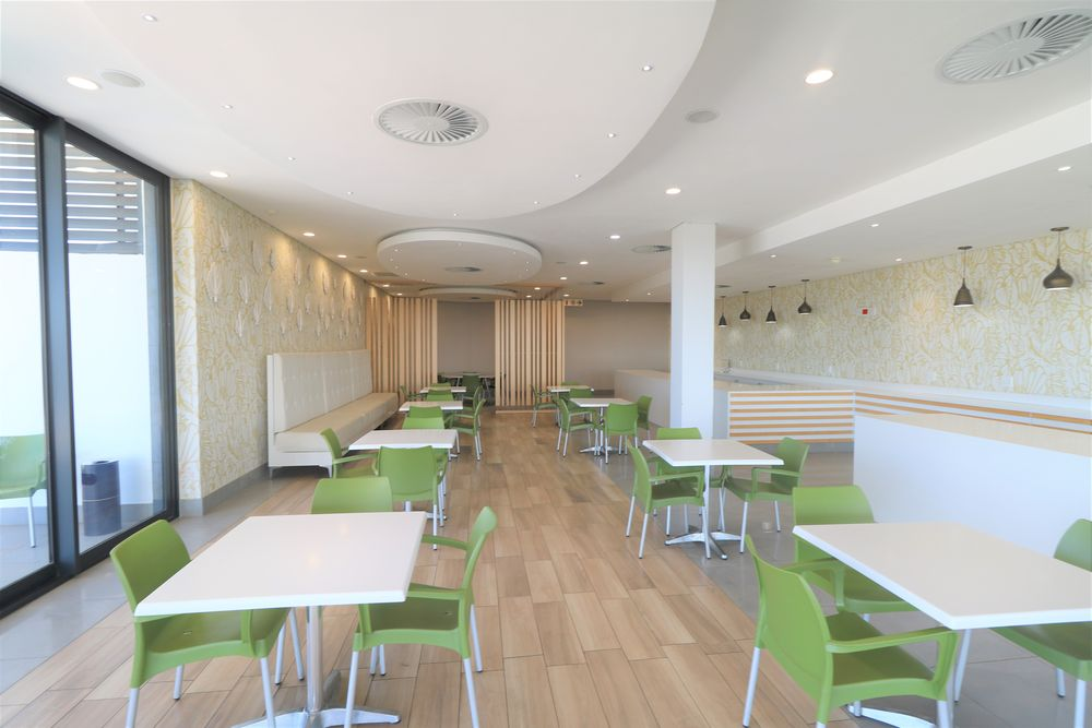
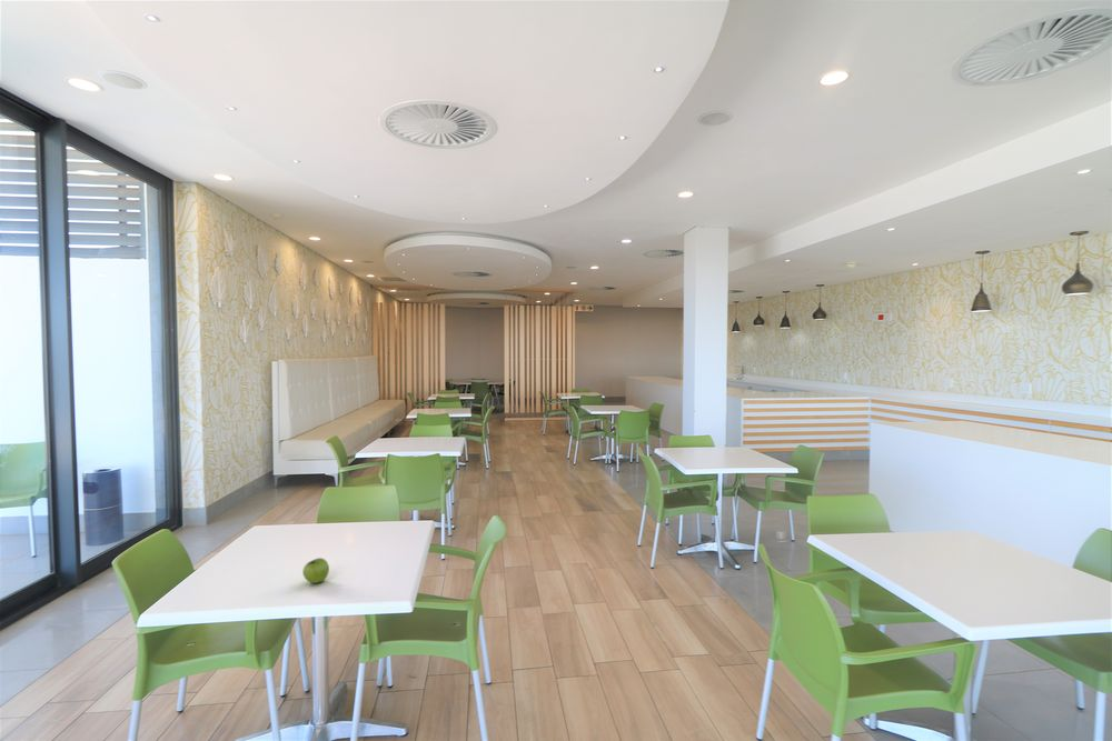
+ fruit (316, 570)
